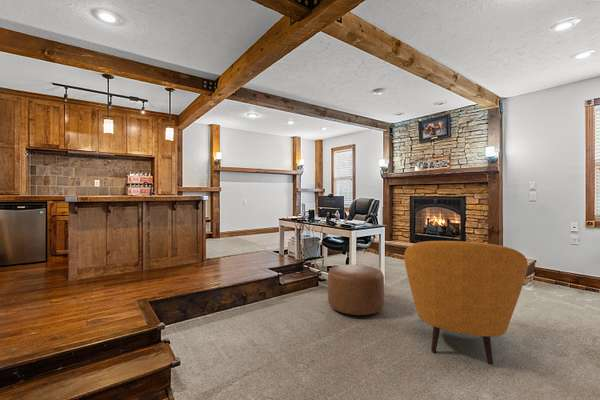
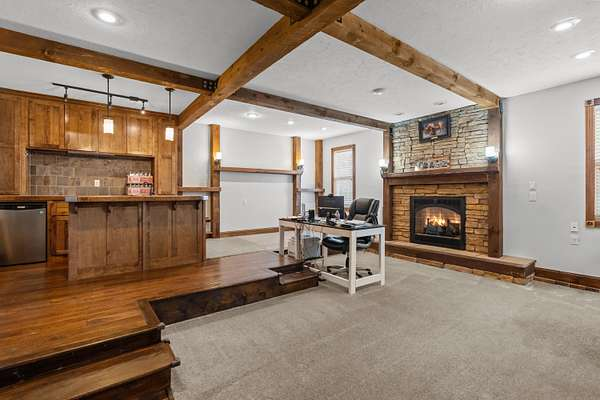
- armchair (459, 290)
- ottoman (355, 287)
